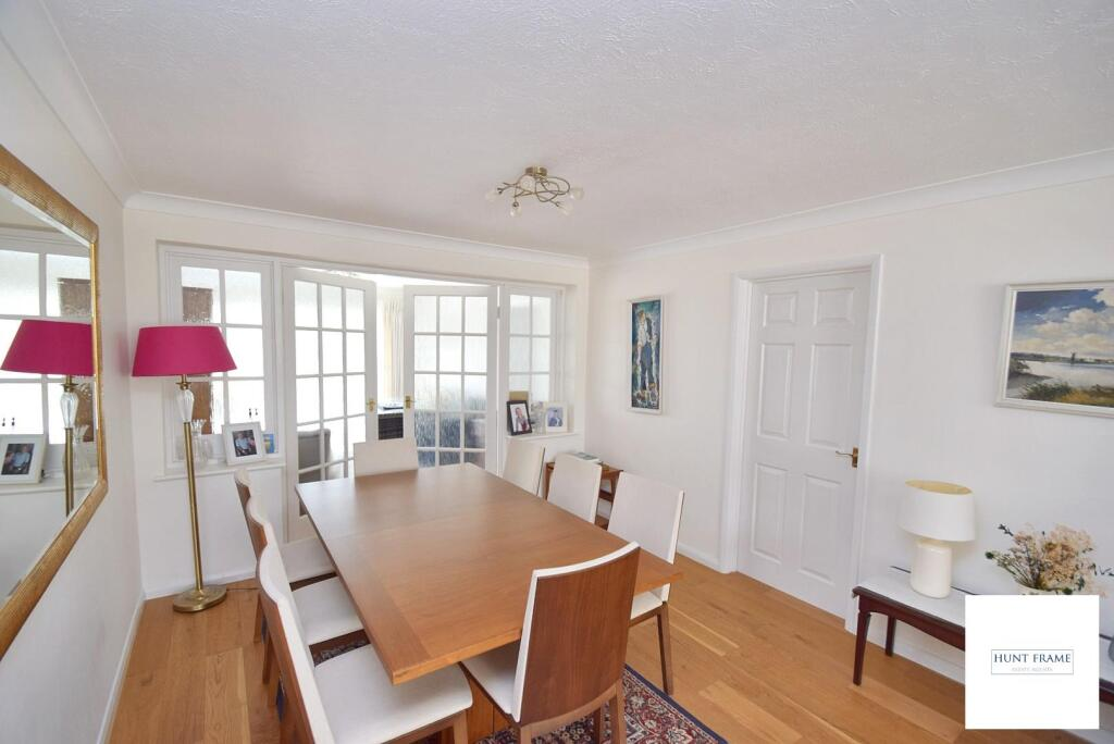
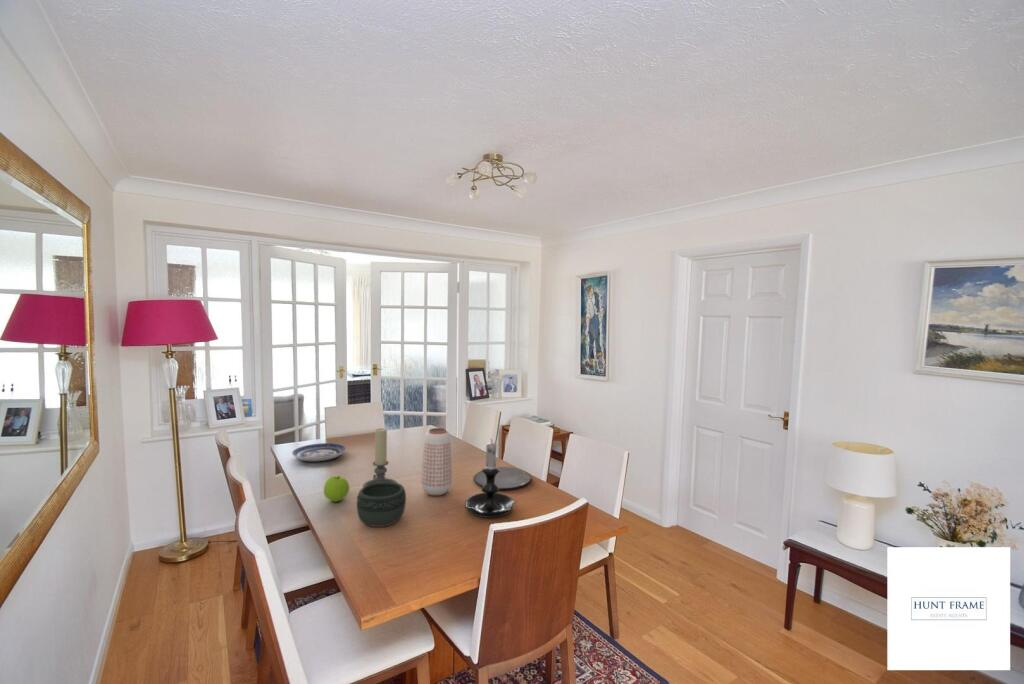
+ candle holder (379, 458)
+ plate (319, 453)
+ apple (336, 488)
+ bowl (381, 504)
+ plate (502, 477)
+ candle holder (490, 475)
+ planter (437, 461)
